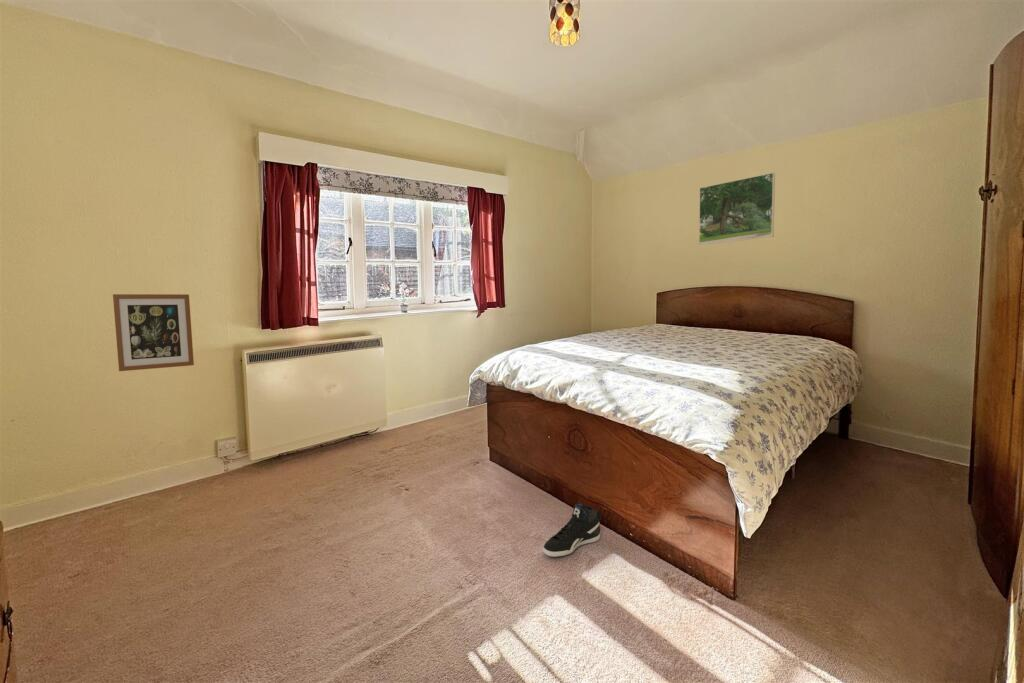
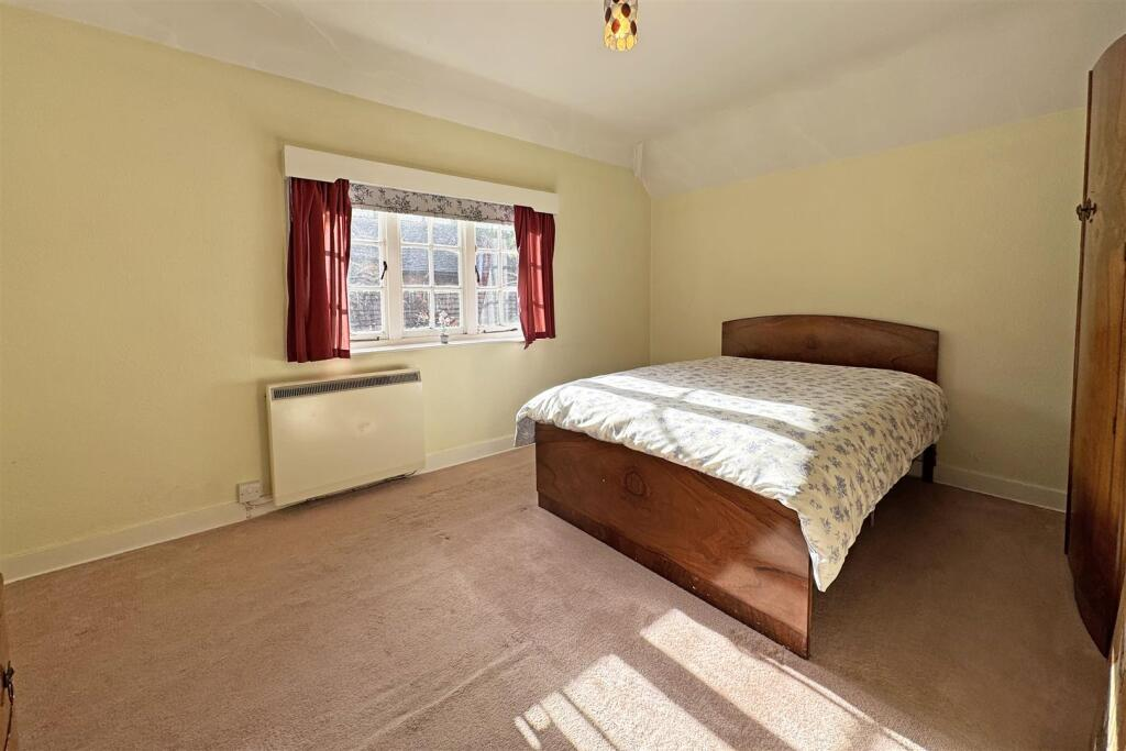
- sneaker (571, 525)
- wall art (155, 331)
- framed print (734, 210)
